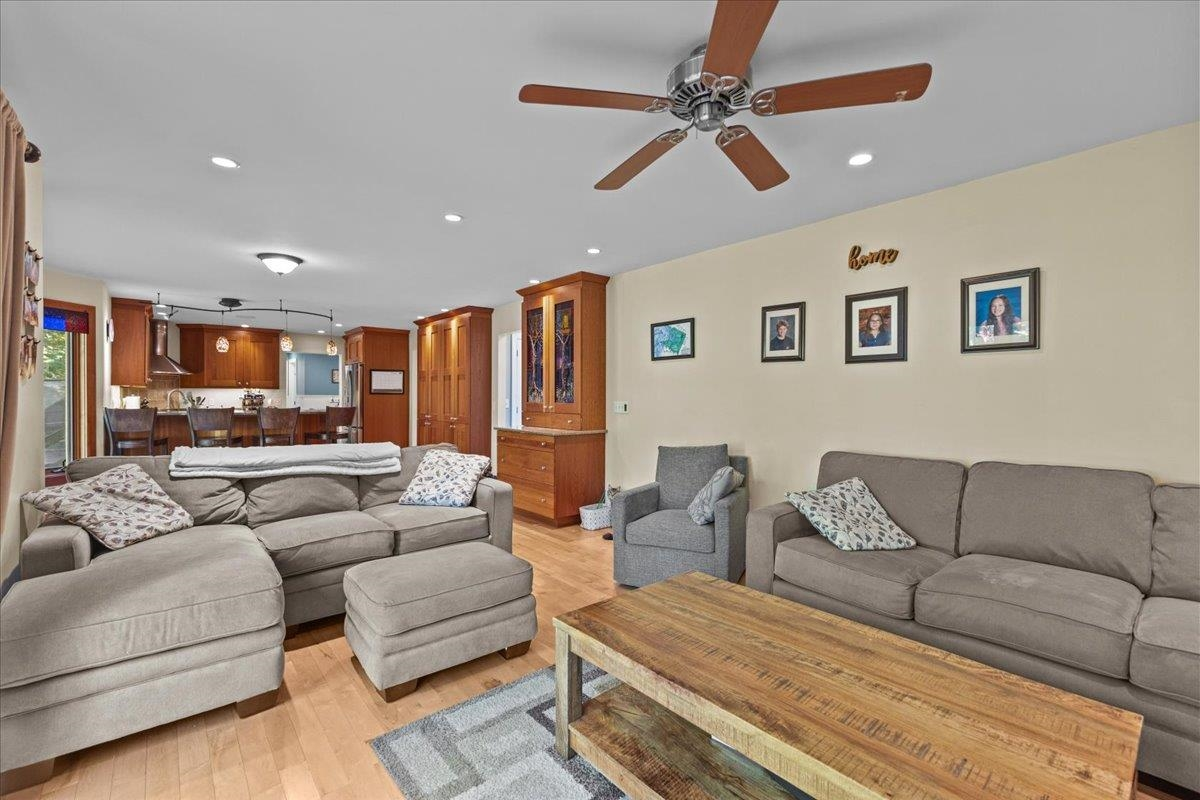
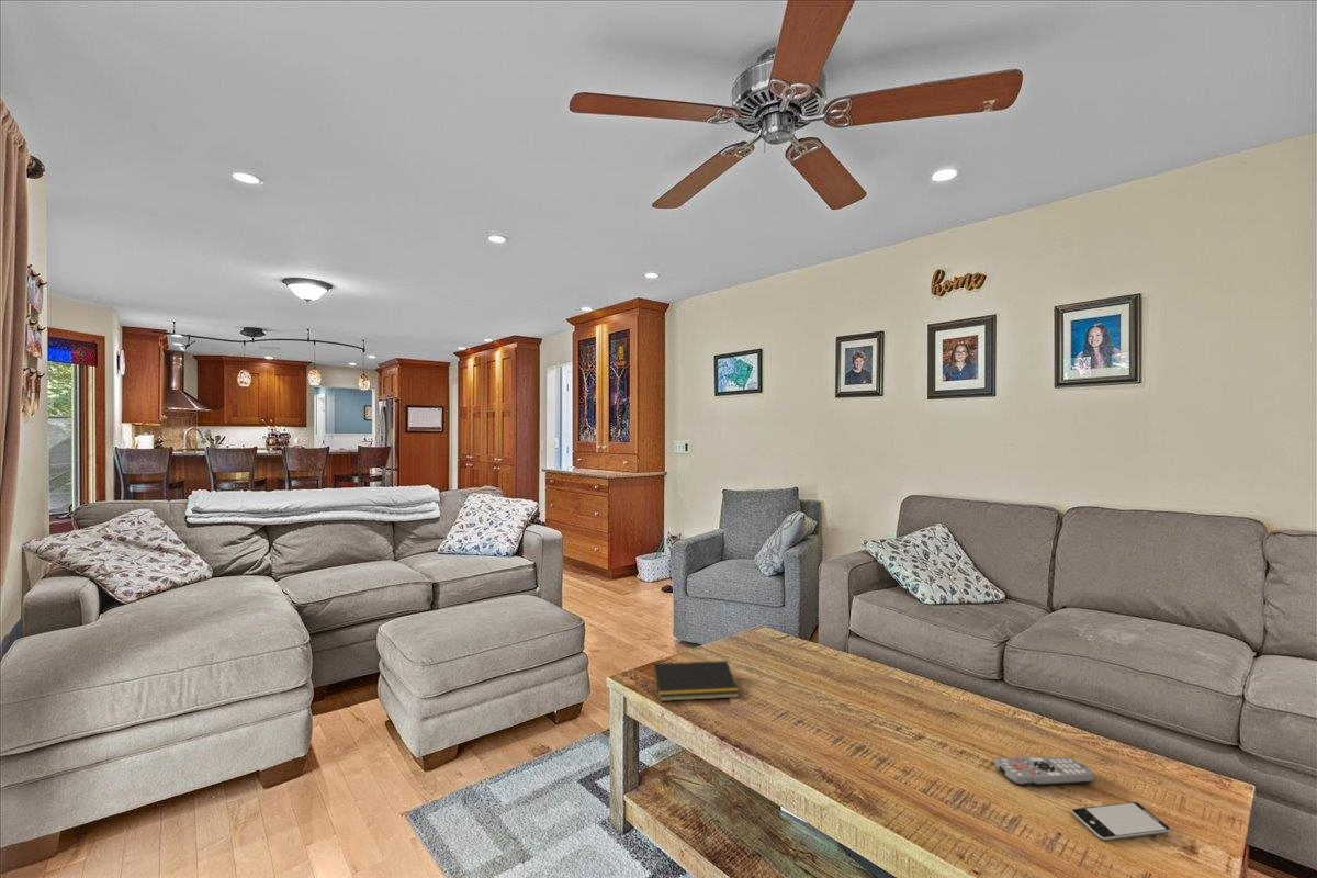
+ notepad (695, 679)
+ remote control (1045, 770)
+ smartphone (1119, 820)
